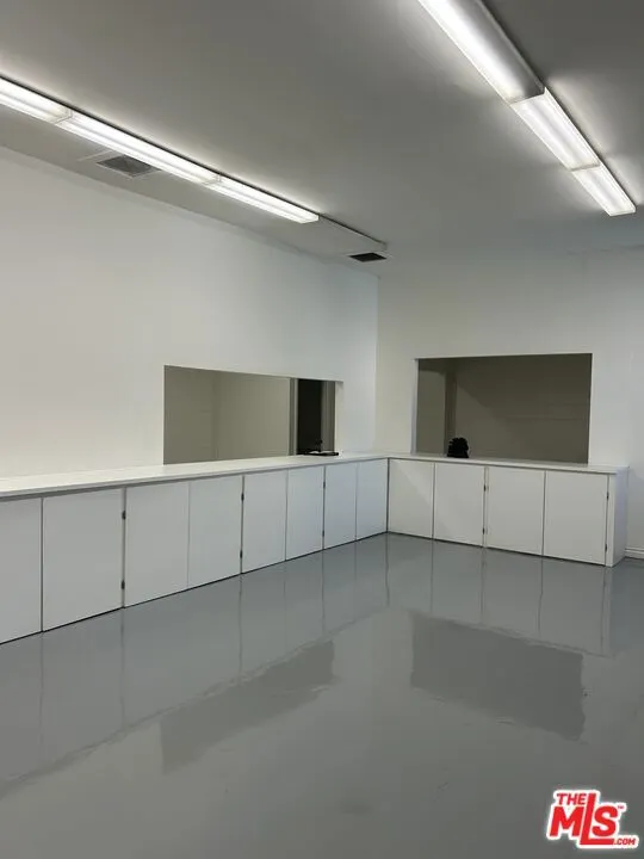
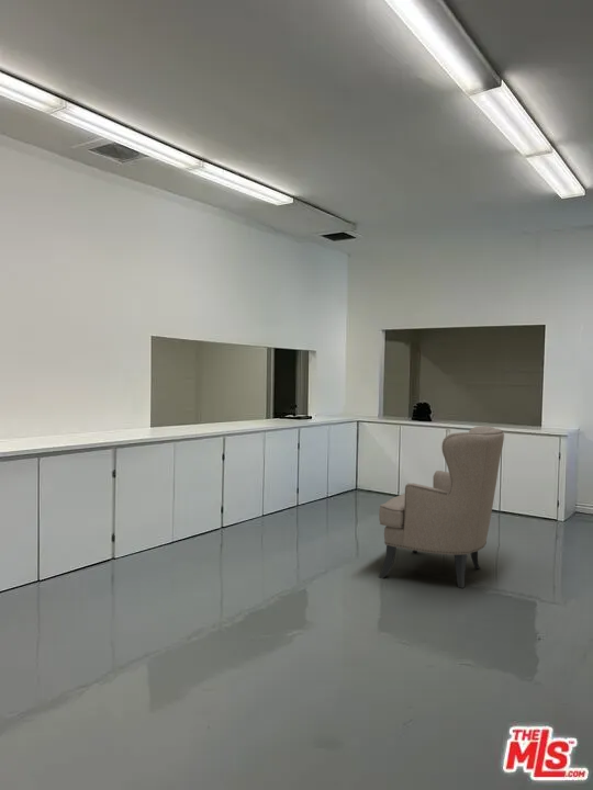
+ chair (445, 499)
